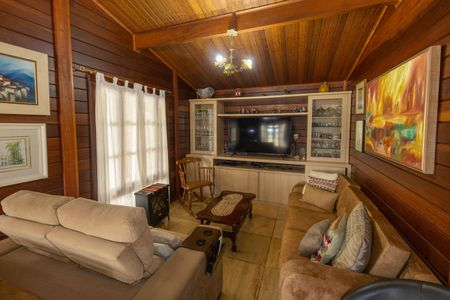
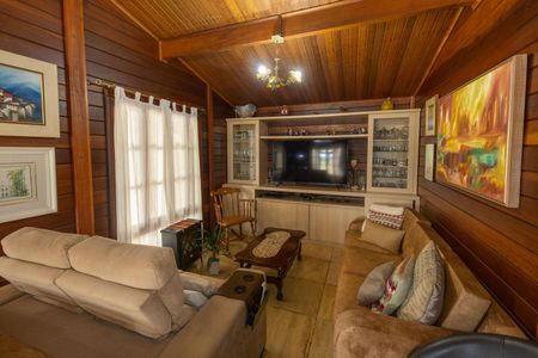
+ indoor plant (213, 248)
